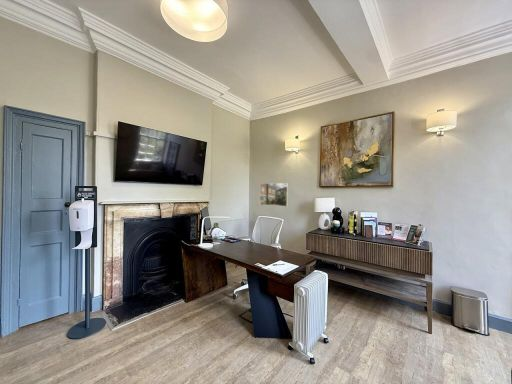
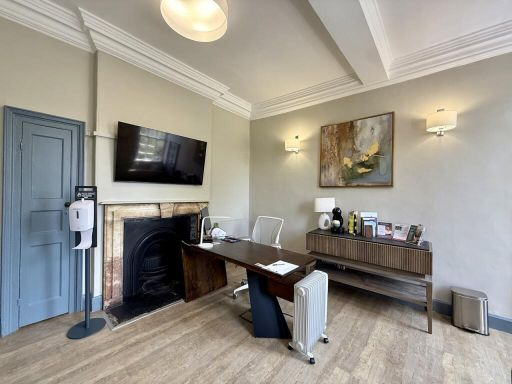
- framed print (273, 194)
